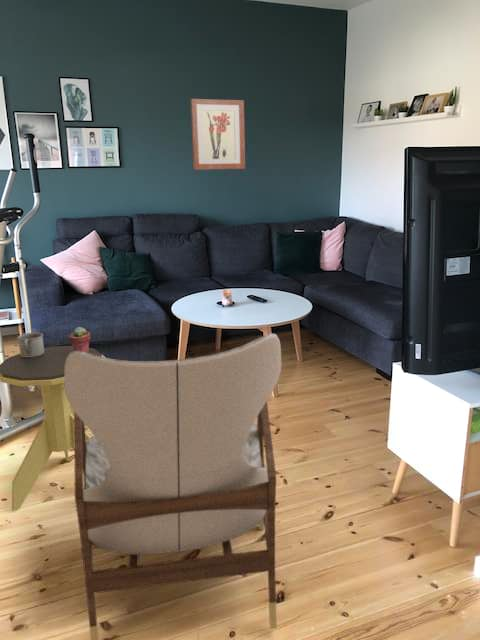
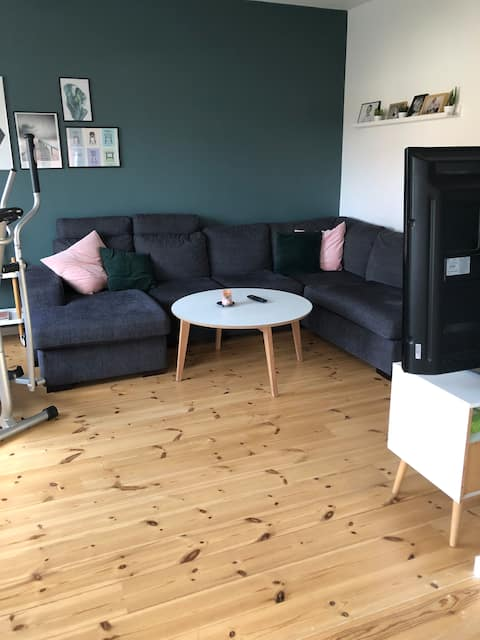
- mug (31, 344)
- wall art (218, 134)
- side table (56, 426)
- armchair (175, 457)
- potted succulent (79, 339)
